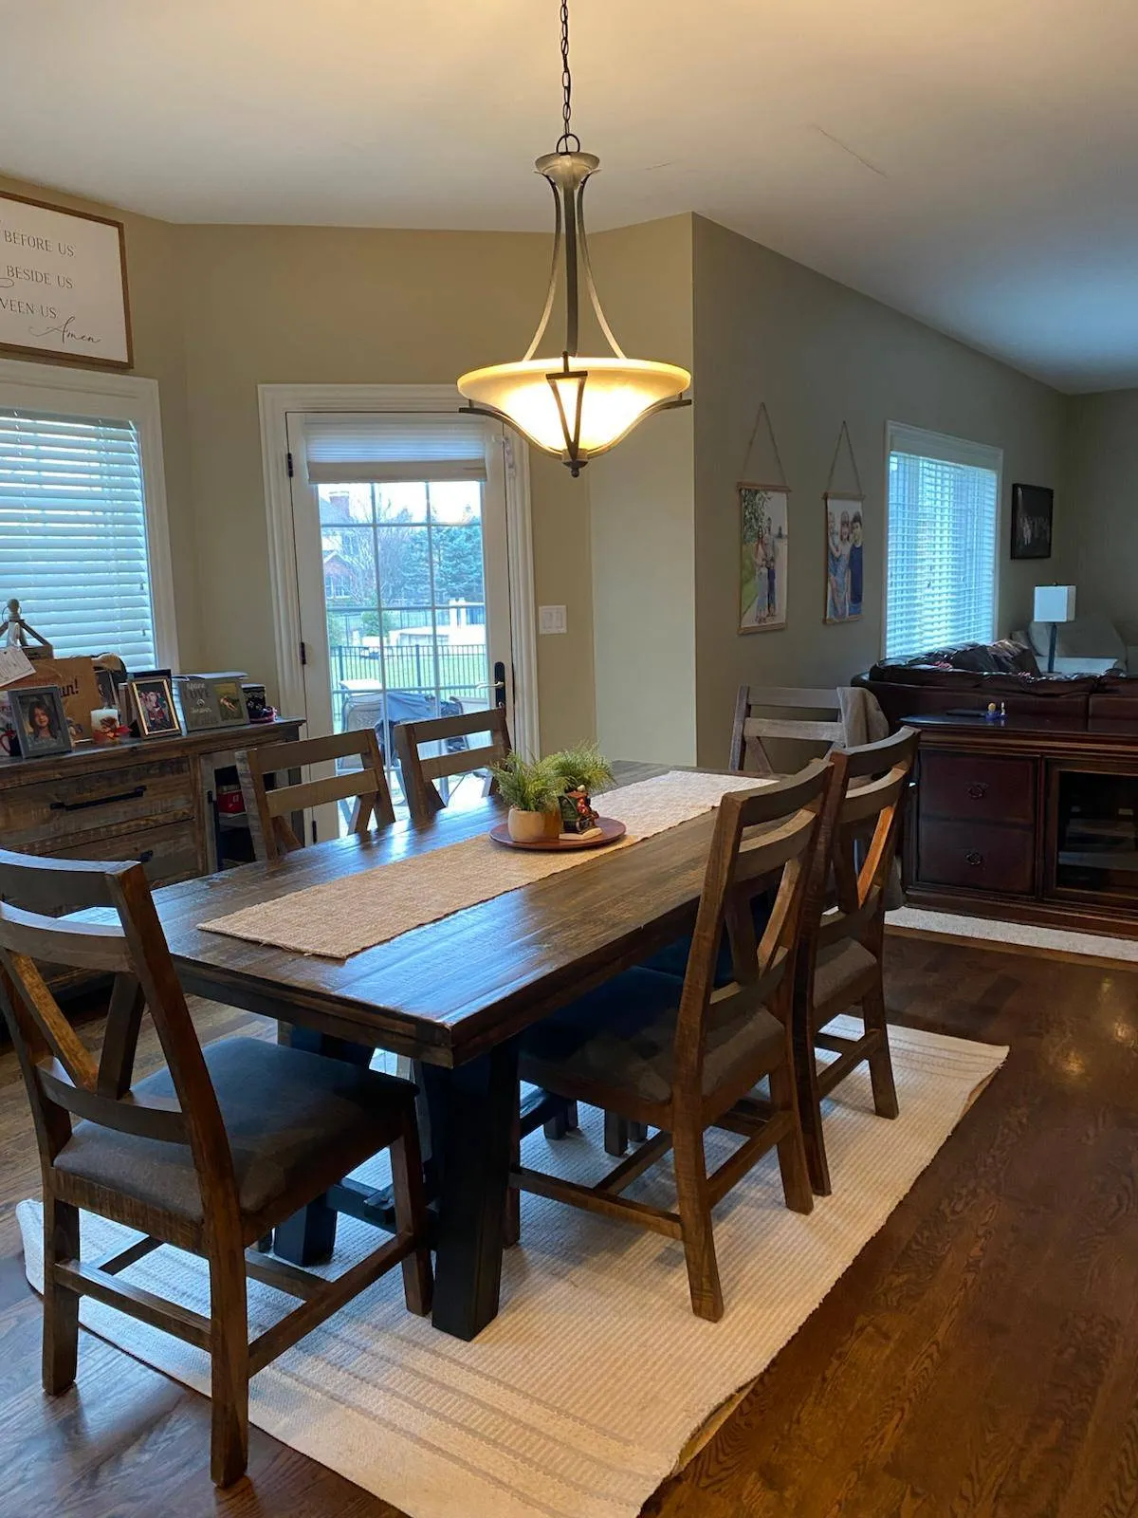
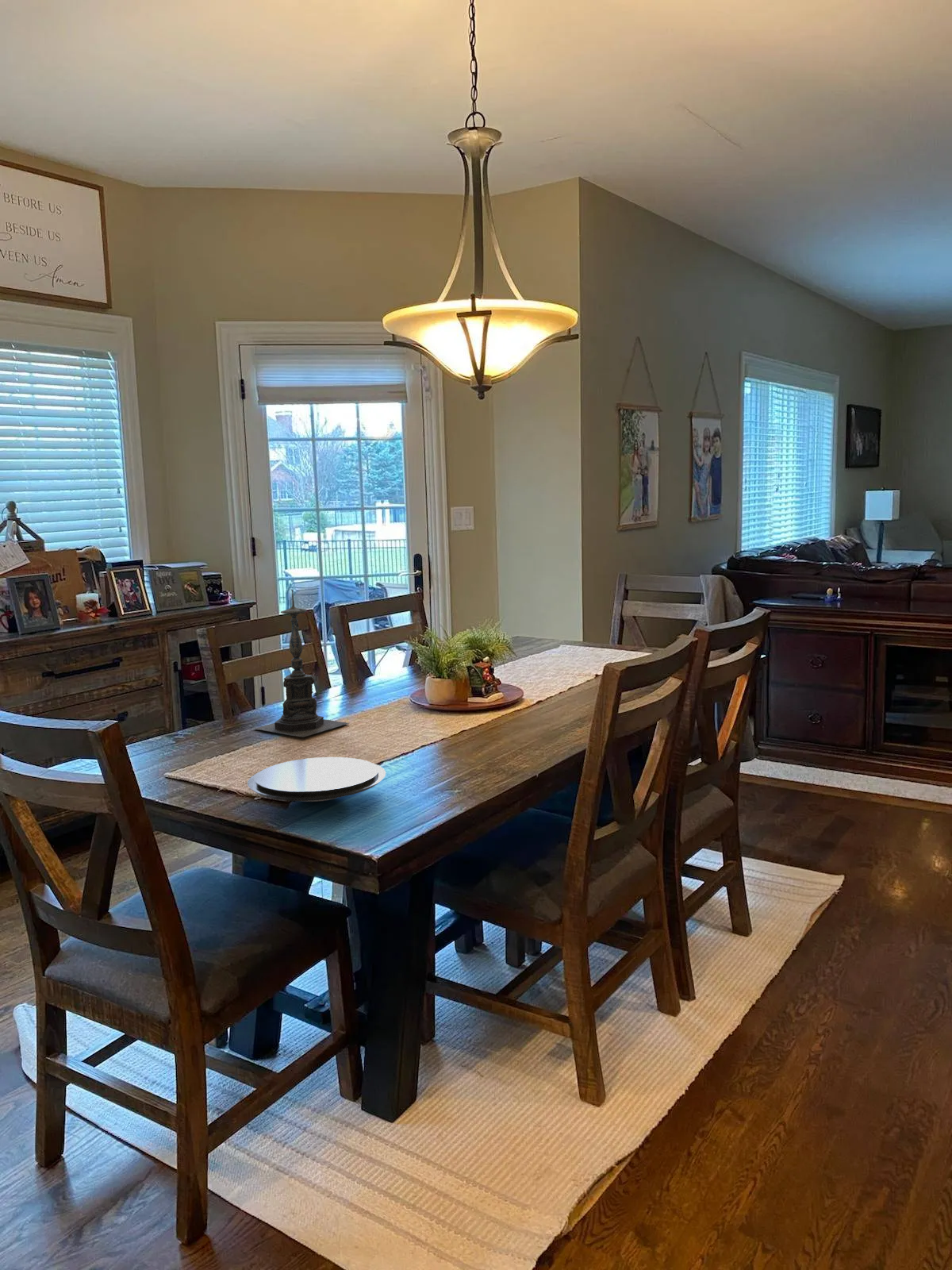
+ plate (317, 785)
+ candle holder (298, 658)
